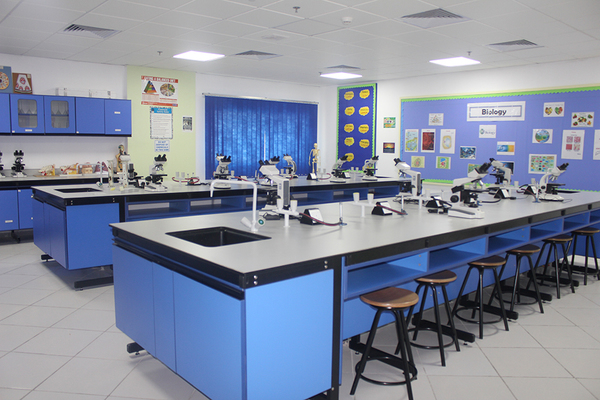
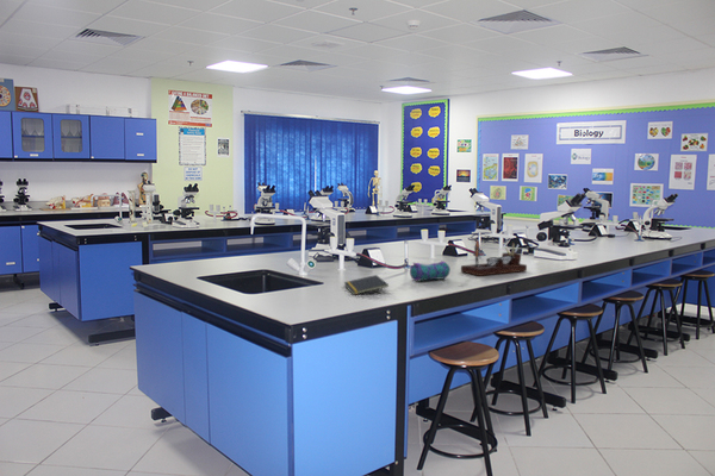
+ pencil case (429, 270)
+ notepad (365, 284)
+ desk organizer (497, 257)
